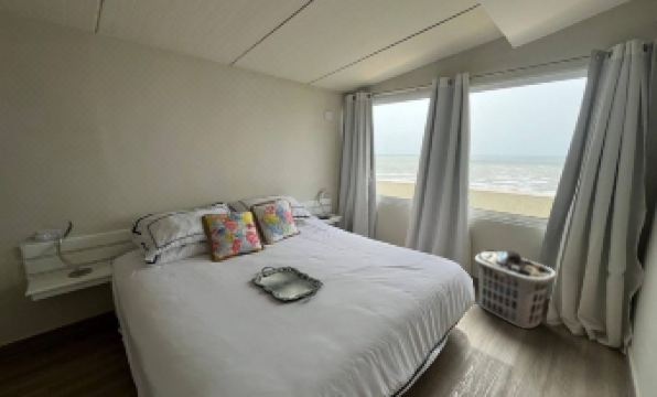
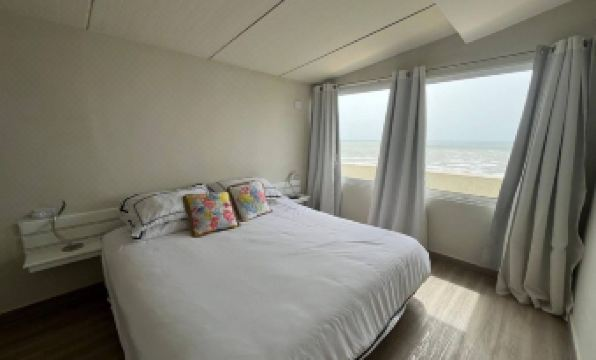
- serving tray (287, 281)
- clothes hamper (510, 283)
